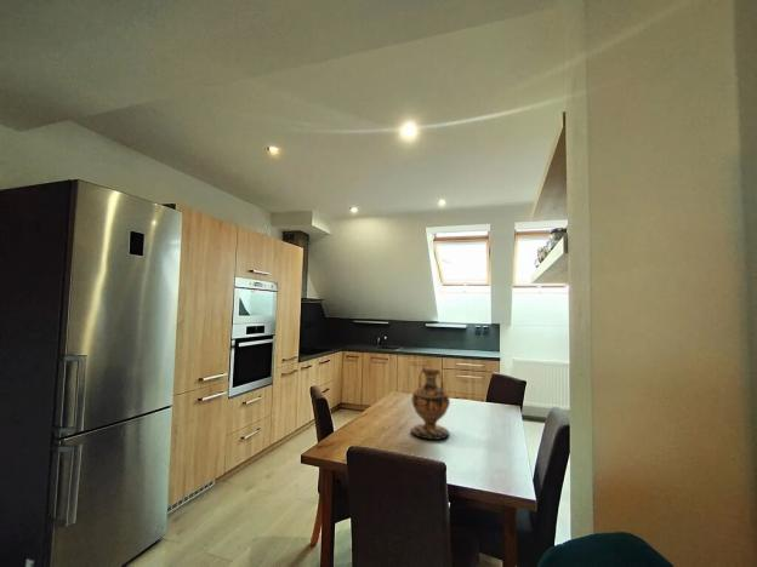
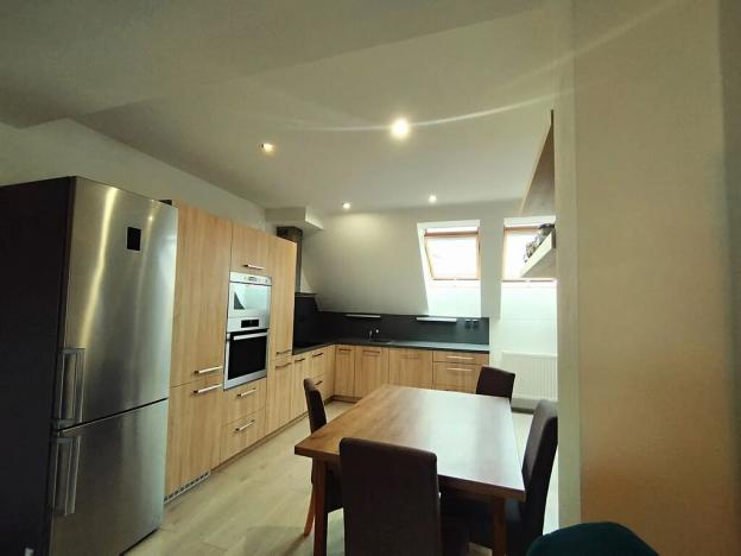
- vase (429, 400)
